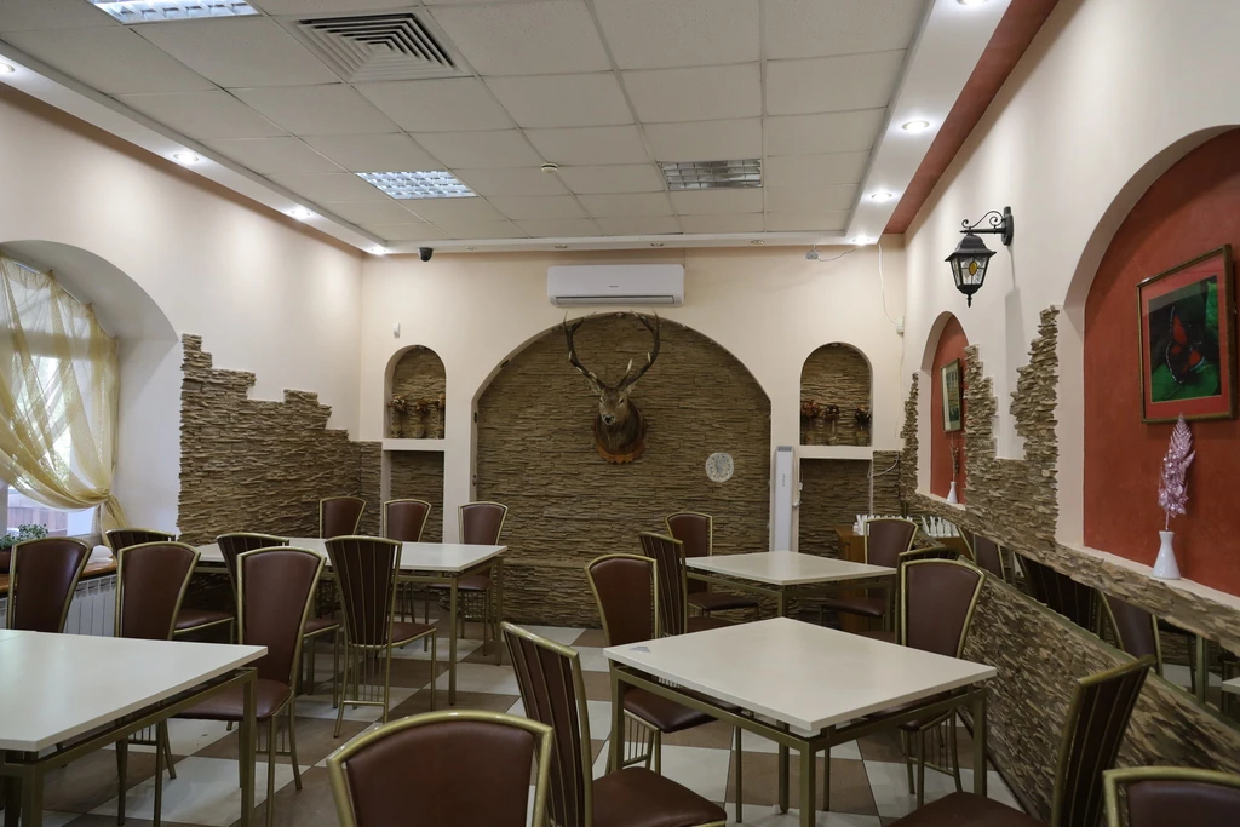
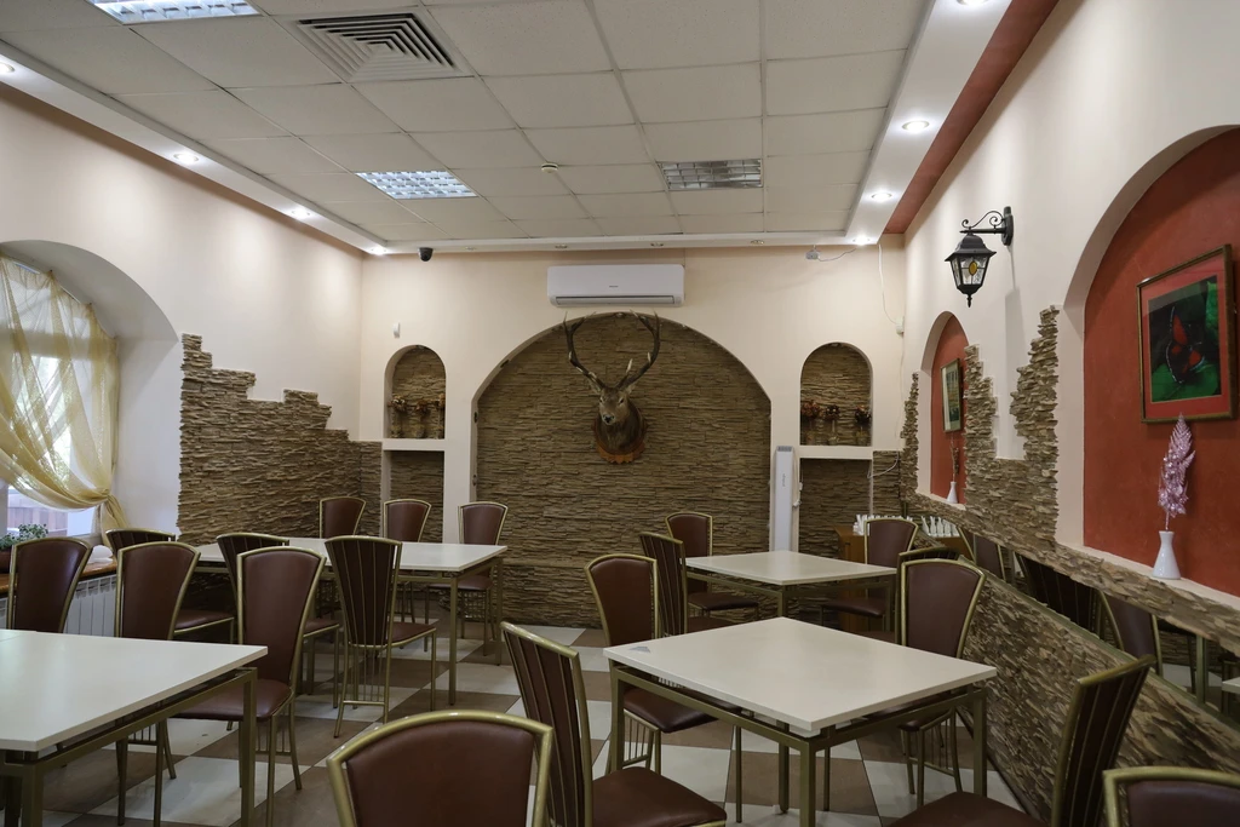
- decorative plate (719, 467)
